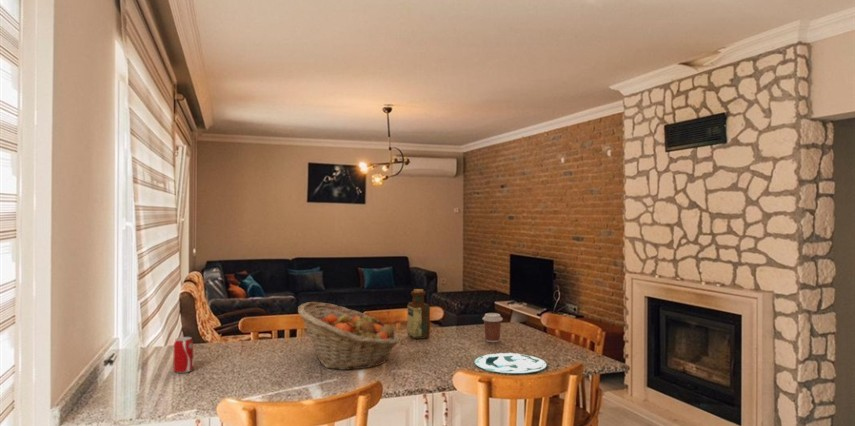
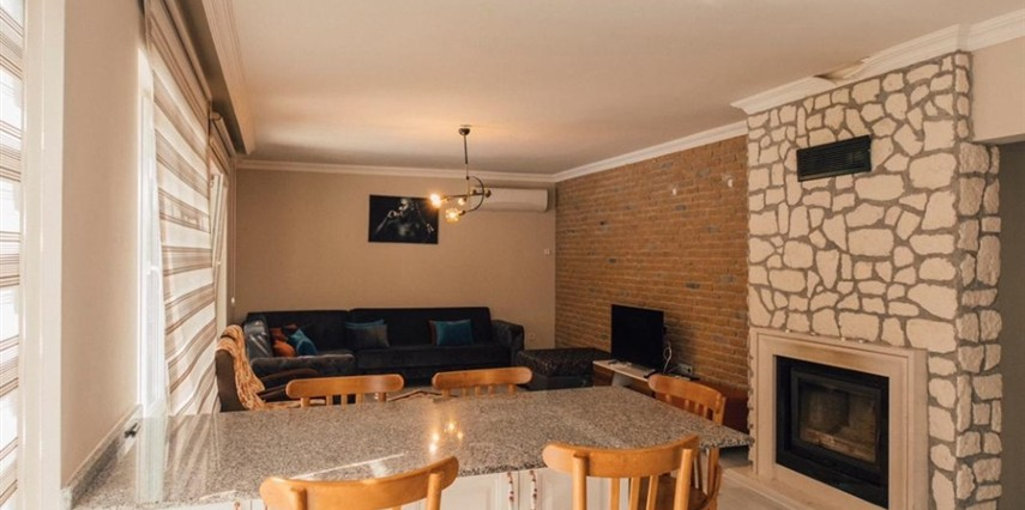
- beverage can (183, 354)
- plate (510, 359)
- fruit basket (348, 331)
- coffee cup (492, 327)
- bottle (418, 313)
